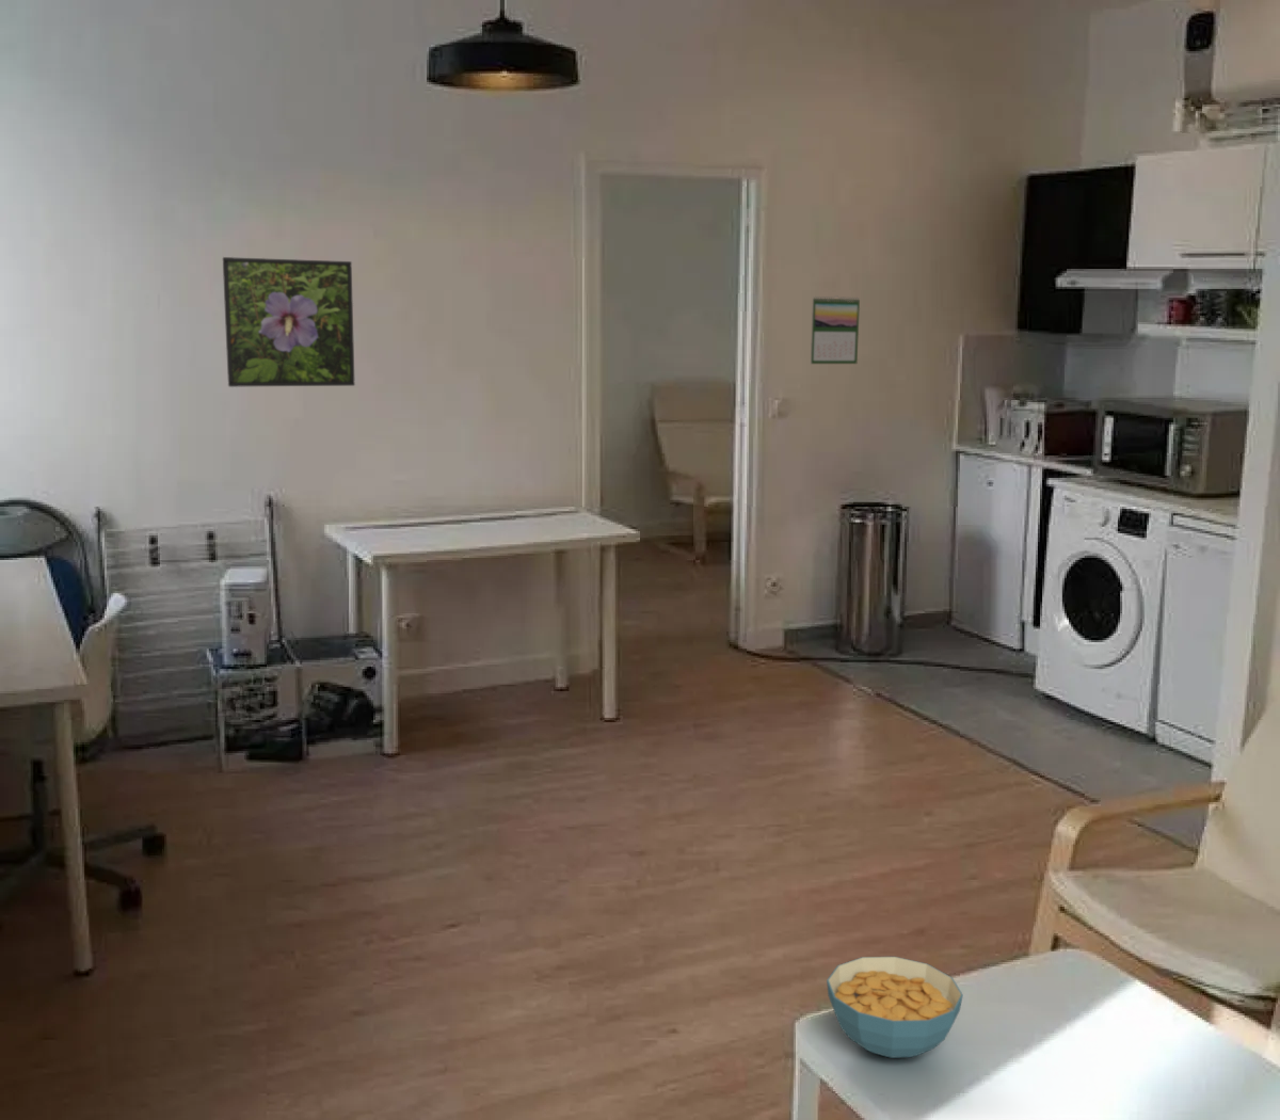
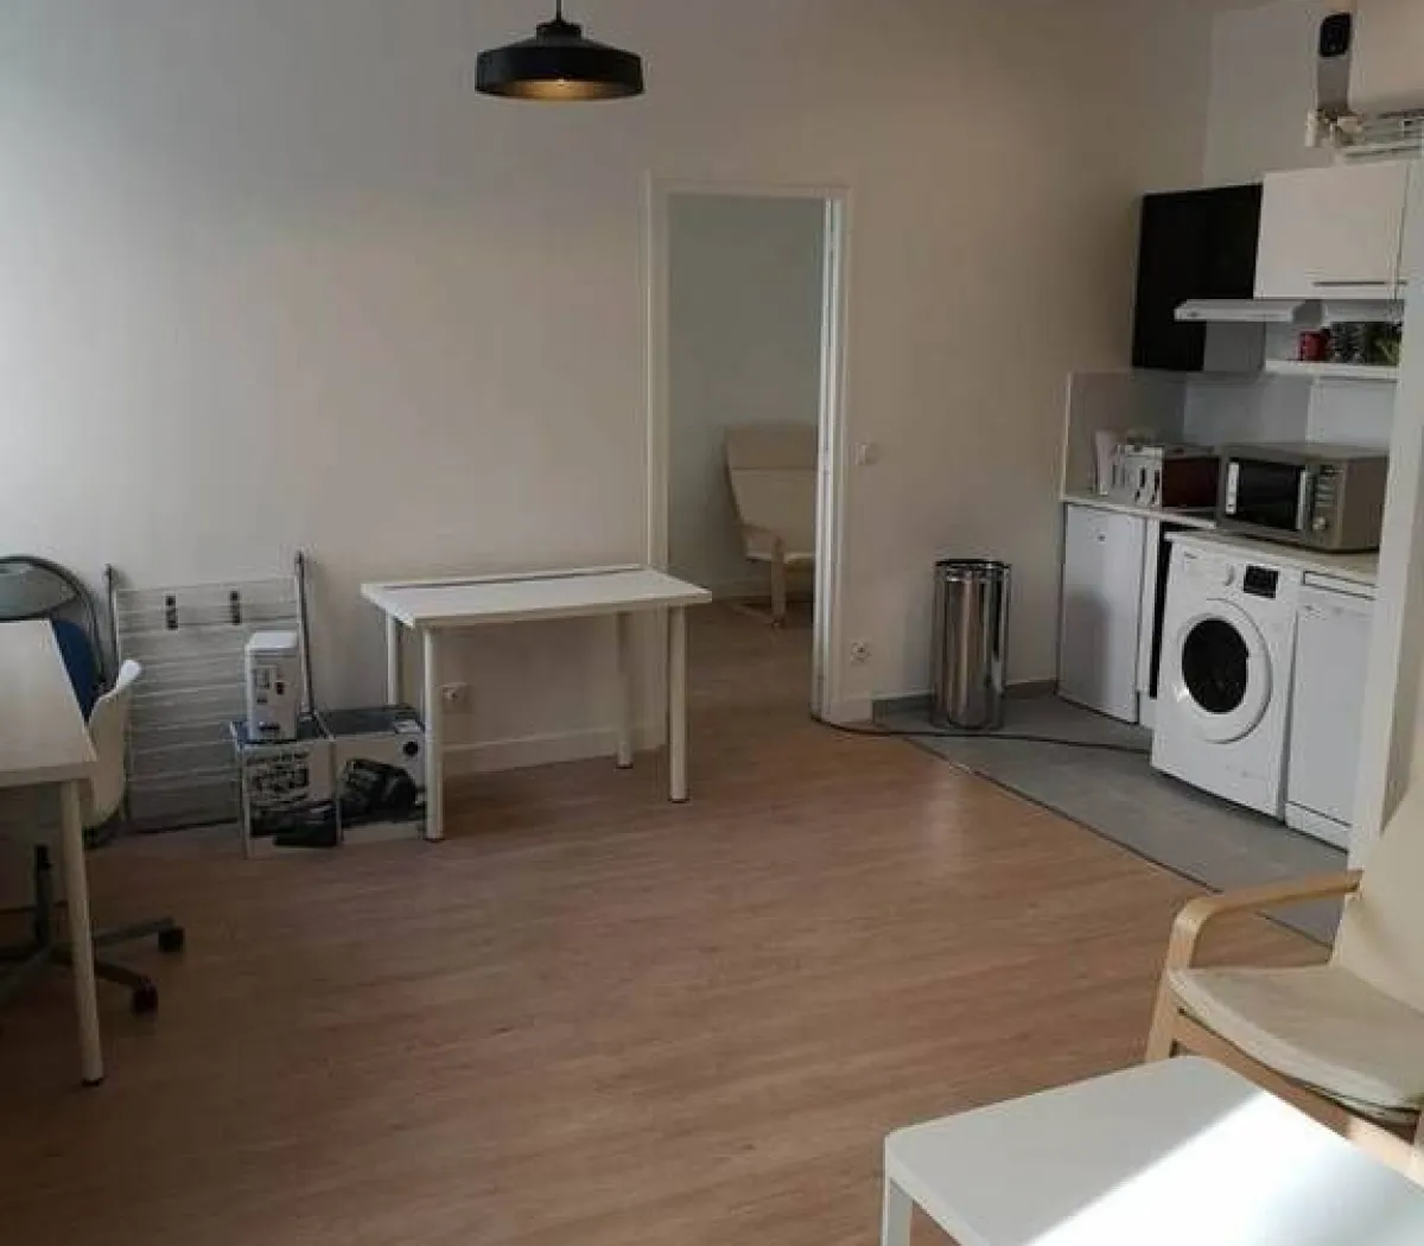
- calendar (835, 330)
- cereal bowl (891, 1017)
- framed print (291, 323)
